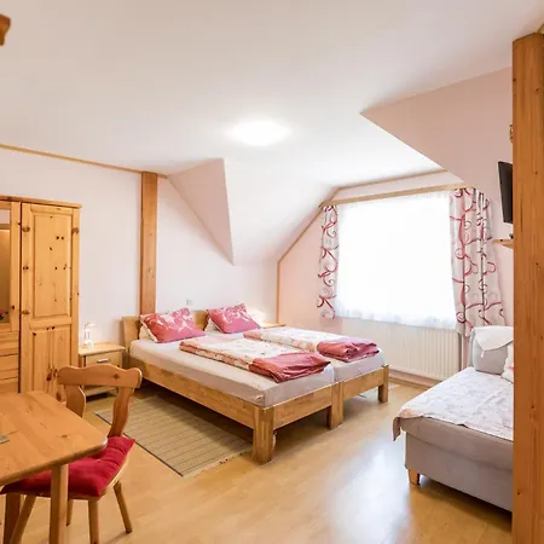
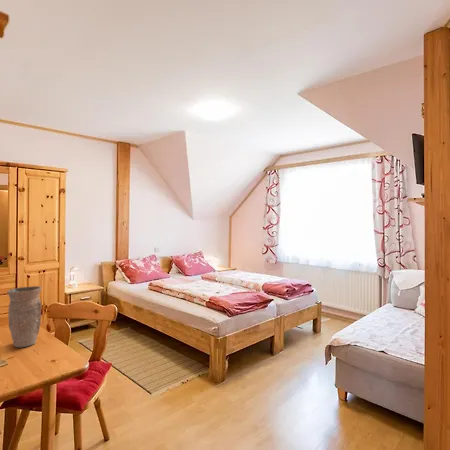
+ vase (24, 316)
